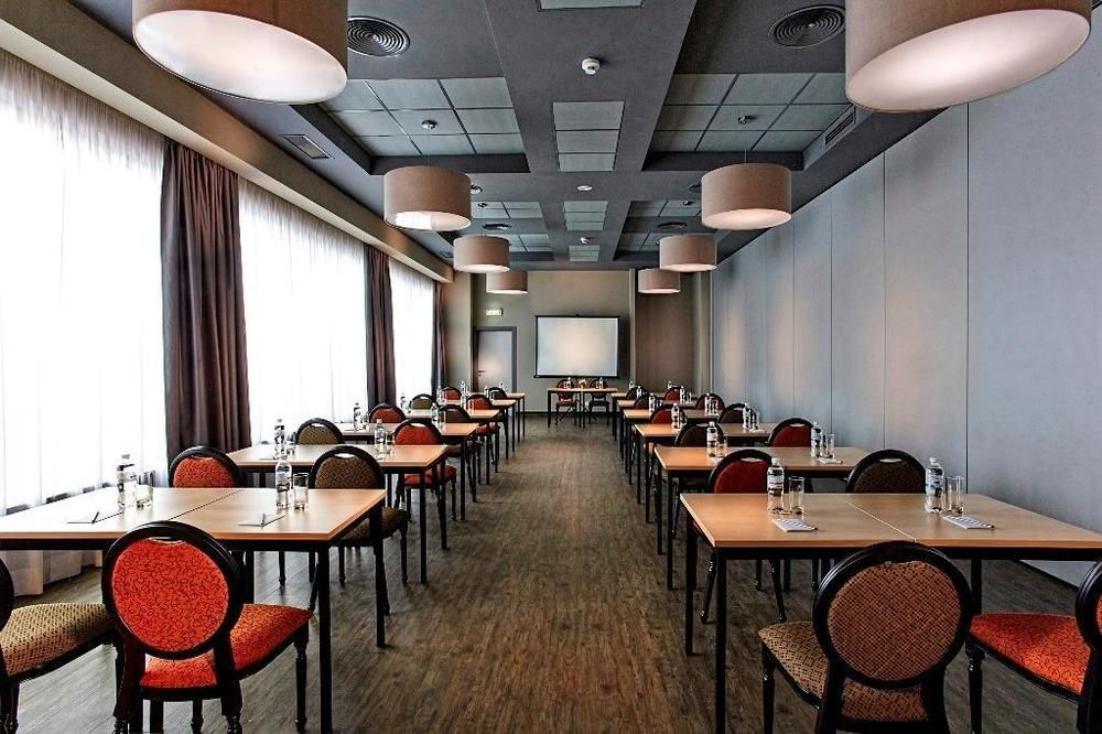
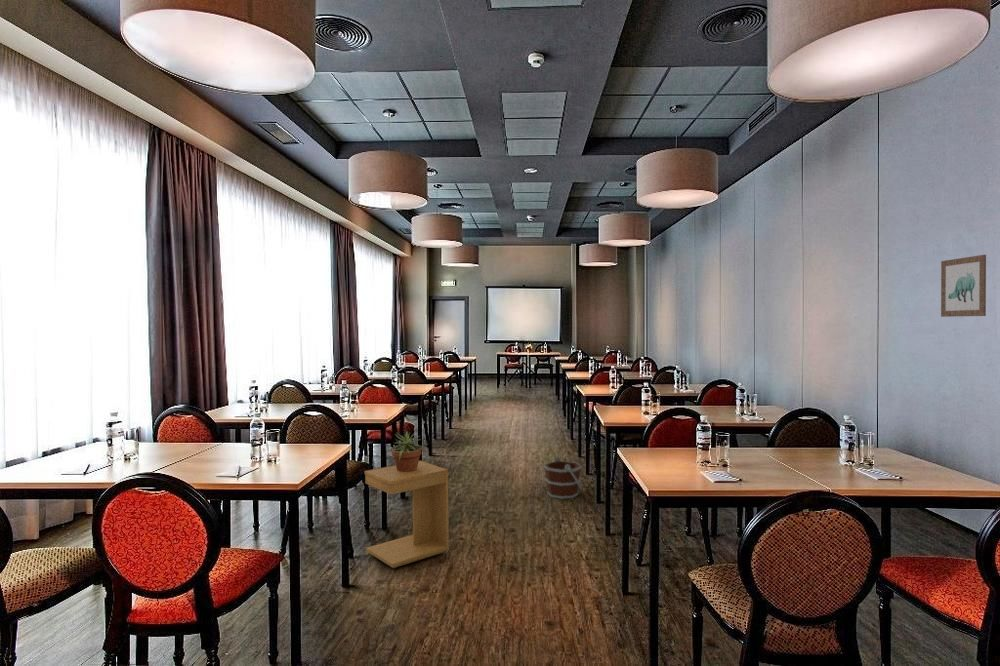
+ wall art (962, 287)
+ side table (413, 512)
+ bucket (565, 477)
+ potted plant (405, 449)
